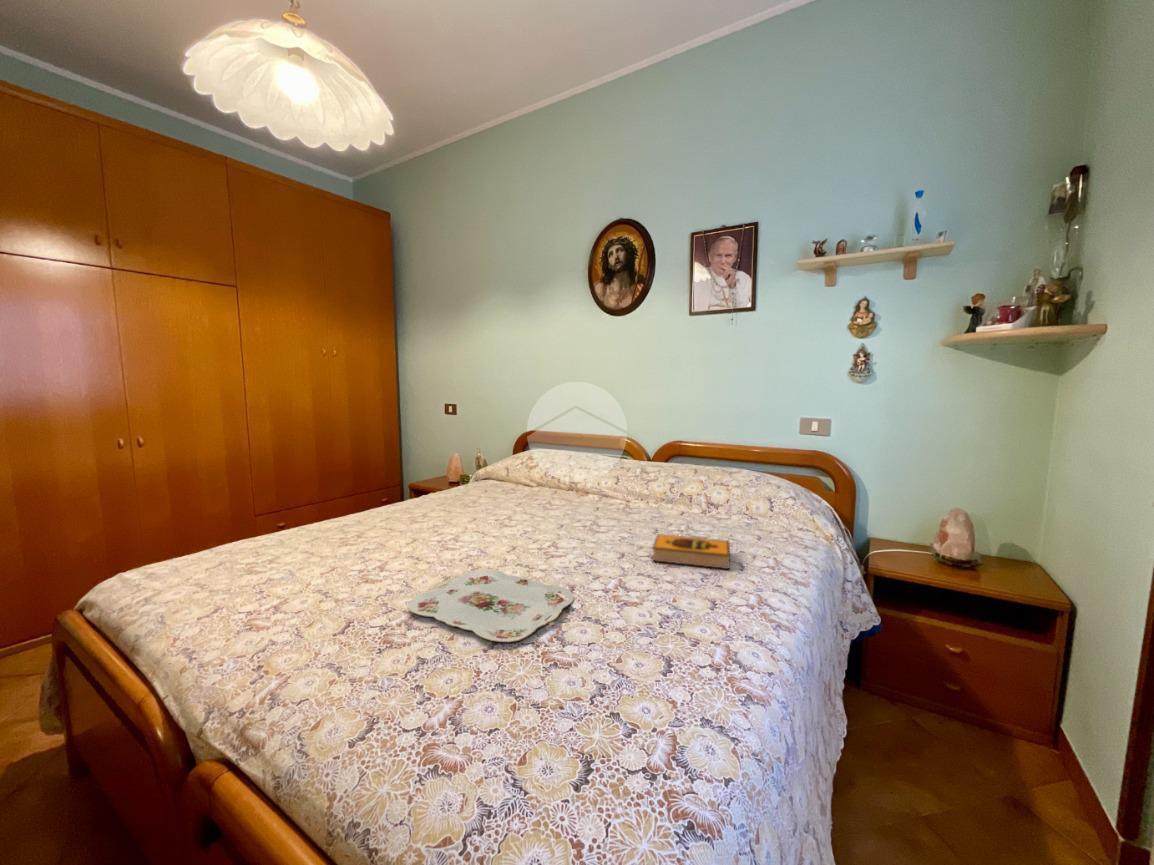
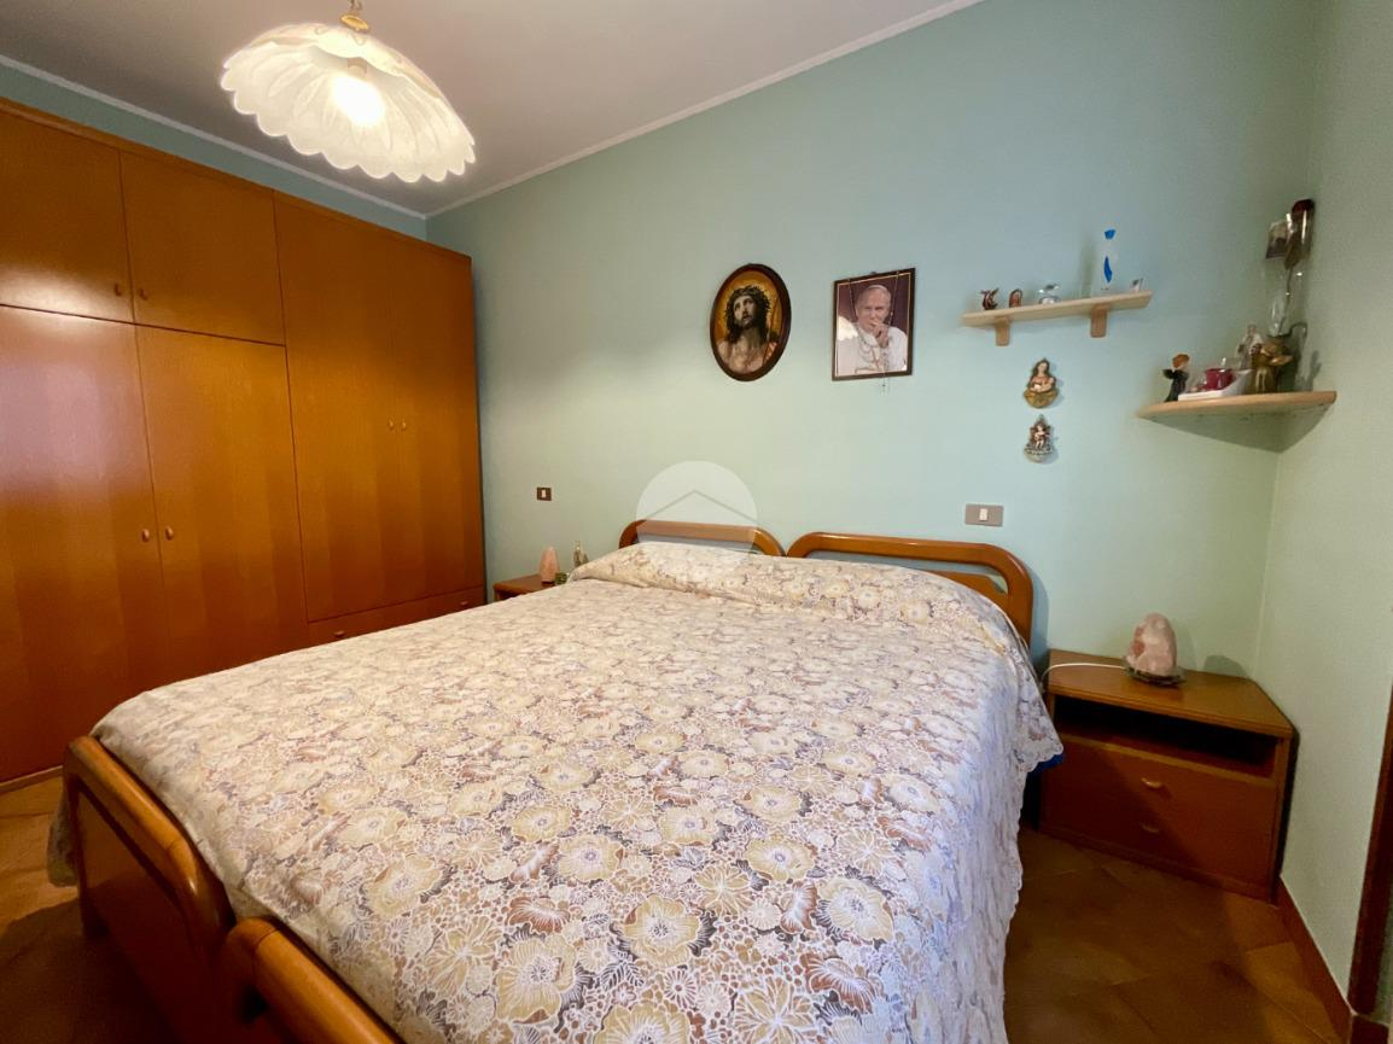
- hardback book (691, 549)
- serving tray (492, 601)
